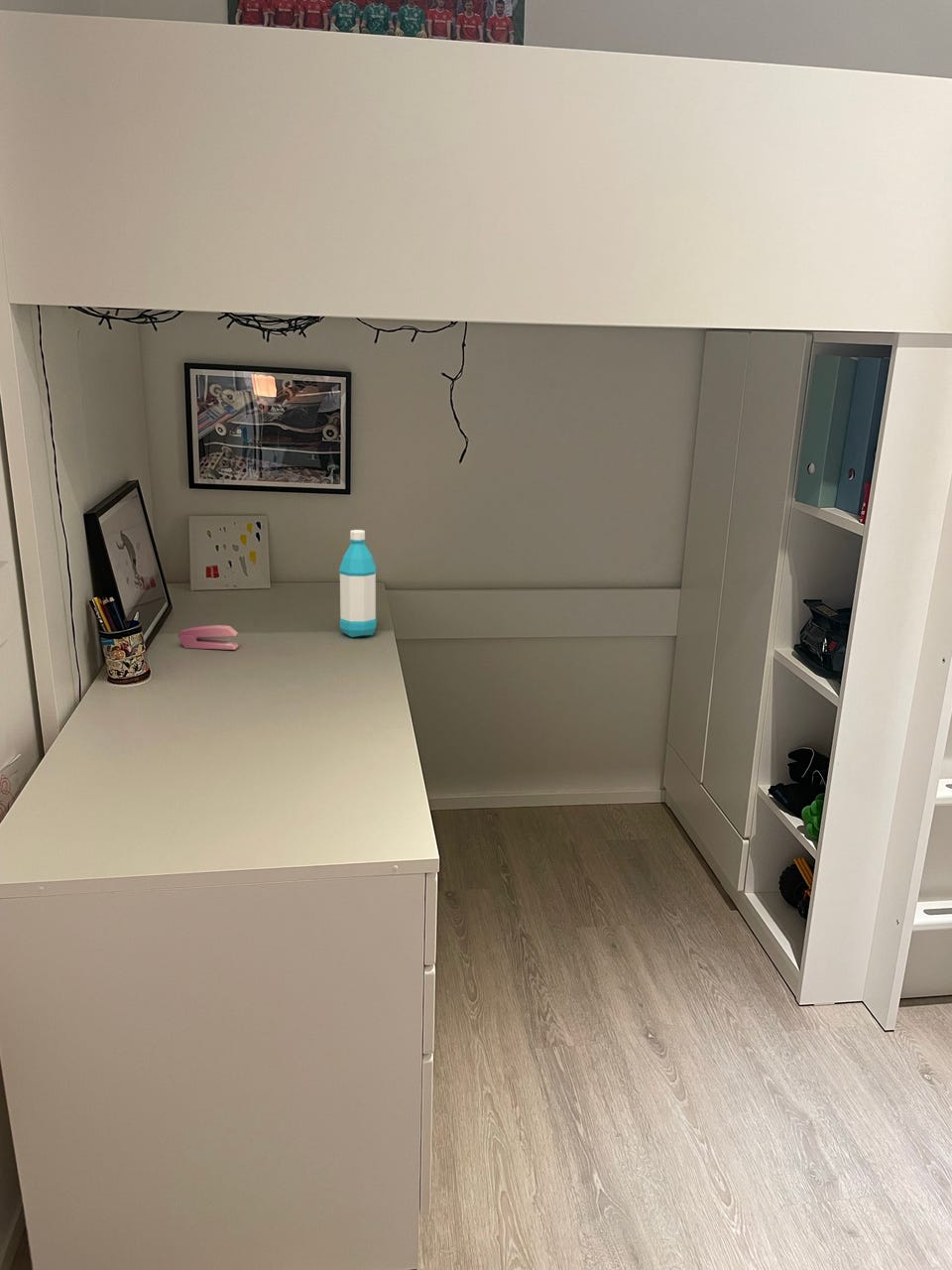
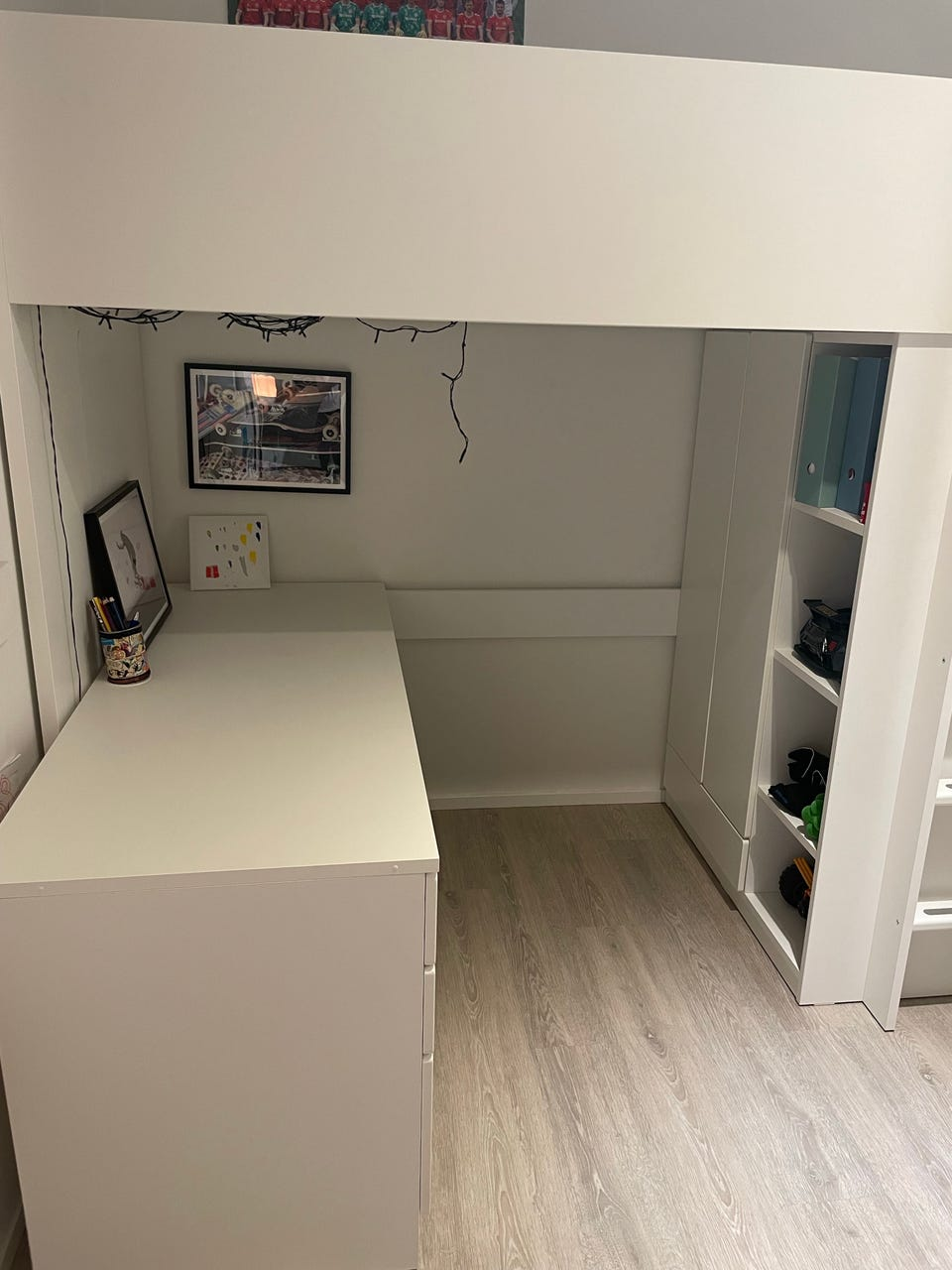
- stapler (207, 636)
- water bottle (358, 582)
